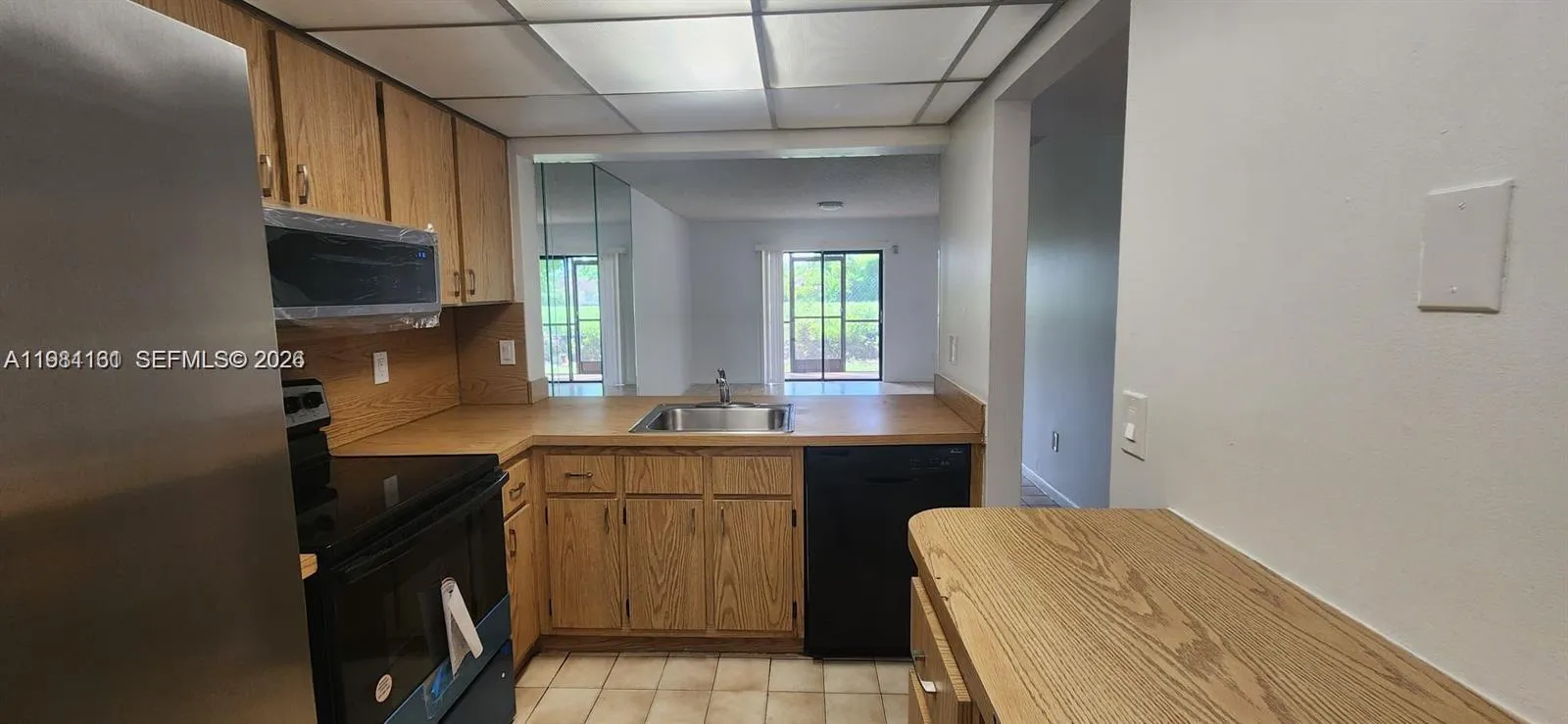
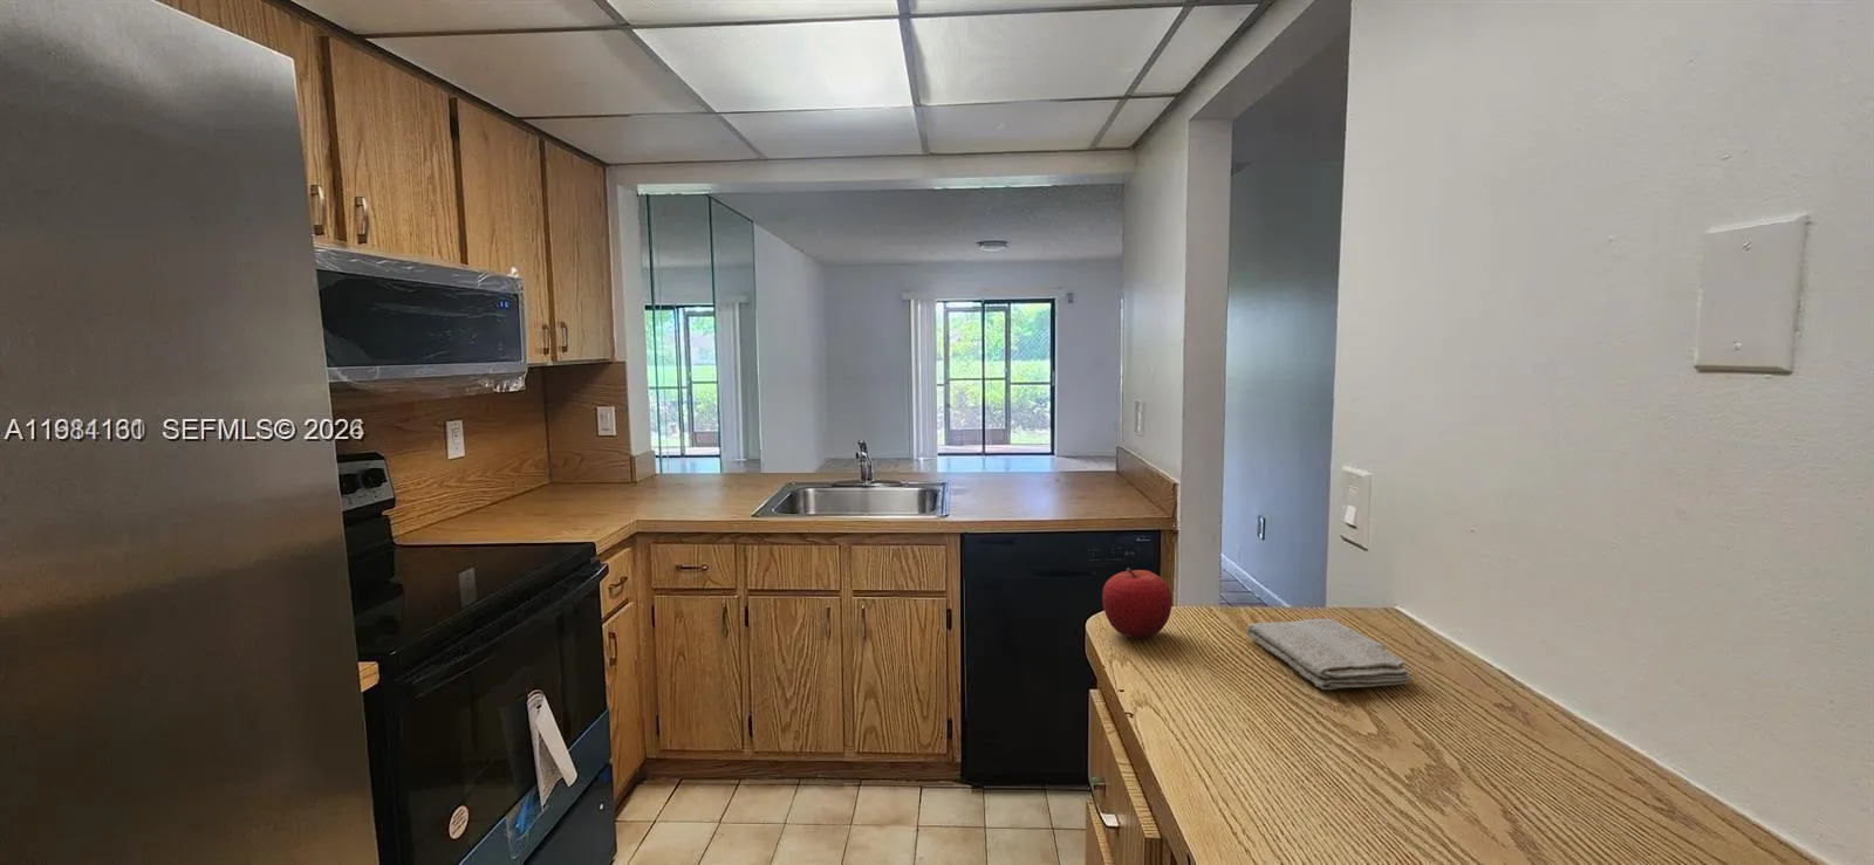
+ fruit (1137, 601)
+ washcloth (1322, 649)
